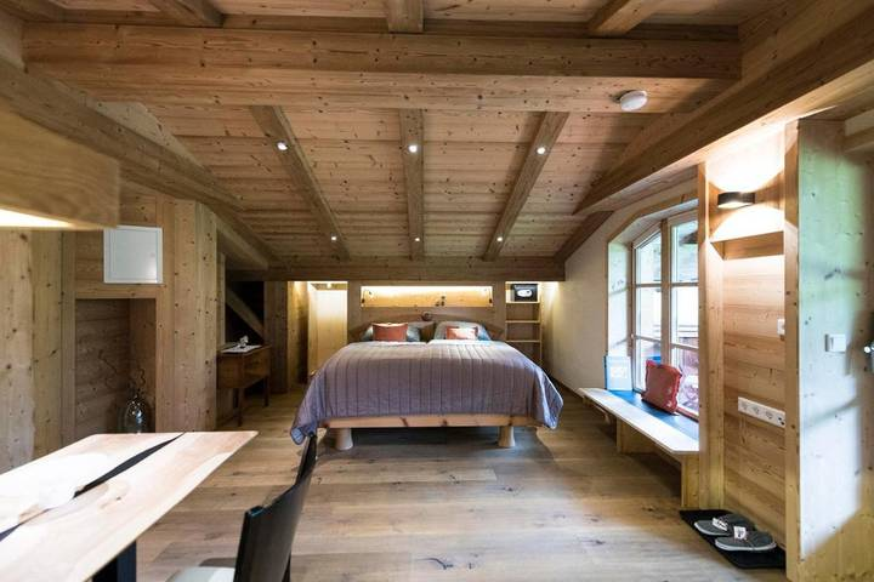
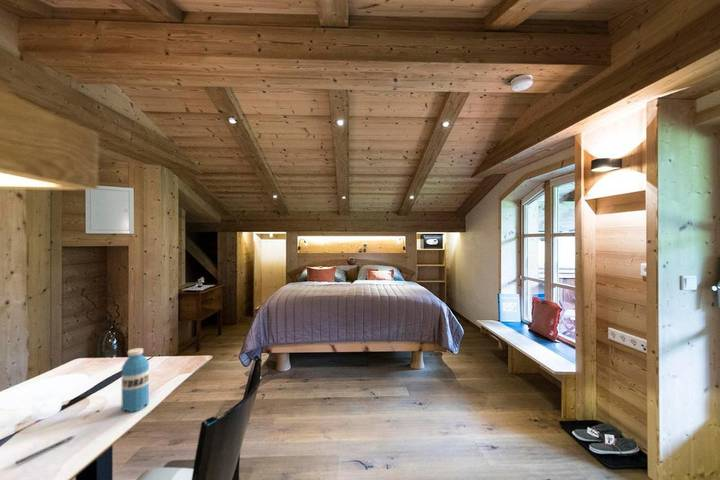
+ pen (47, 448)
+ water bottle (135, 378)
